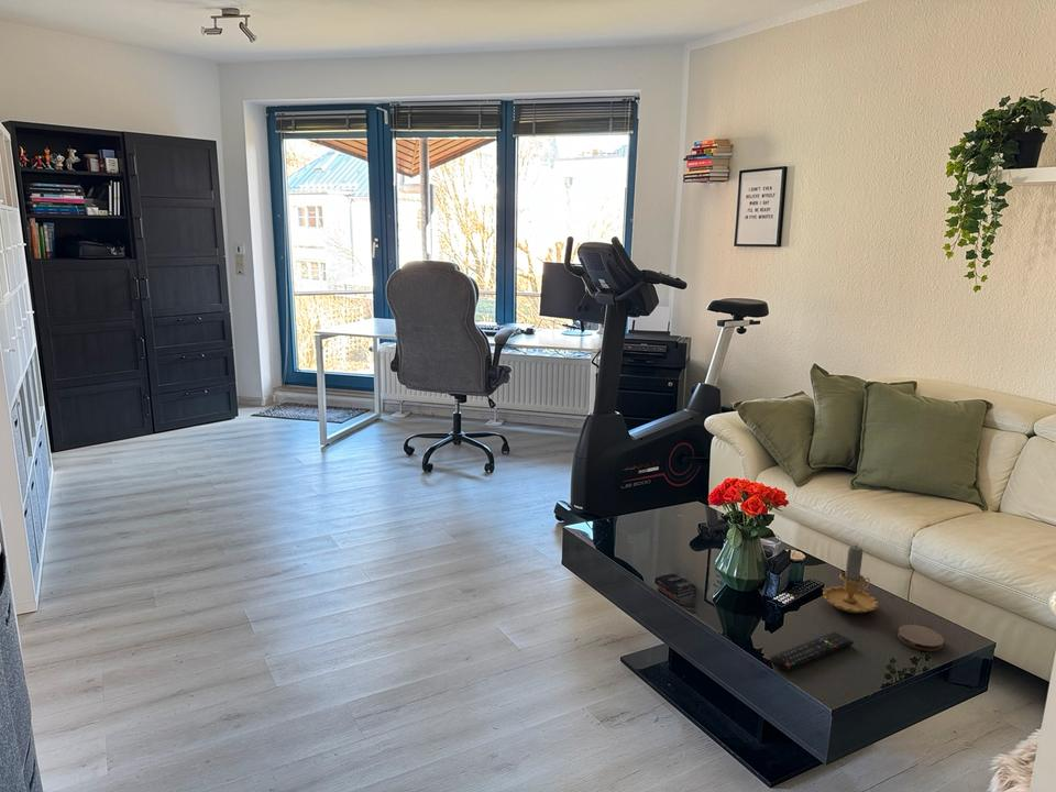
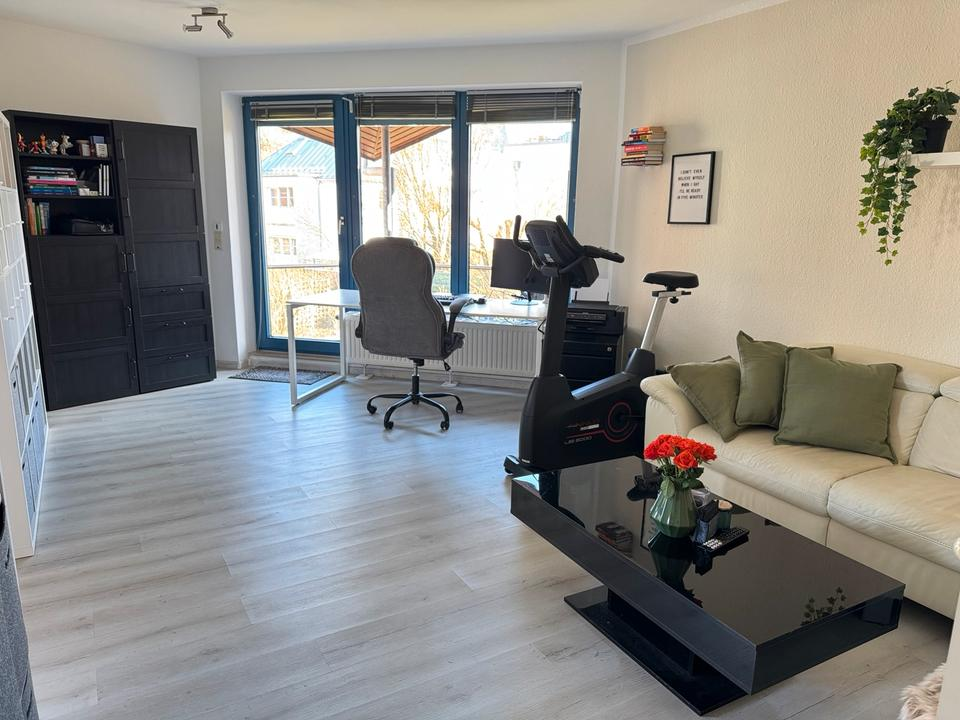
- remote control (811, 651)
- coaster (920, 637)
- candle (856, 573)
